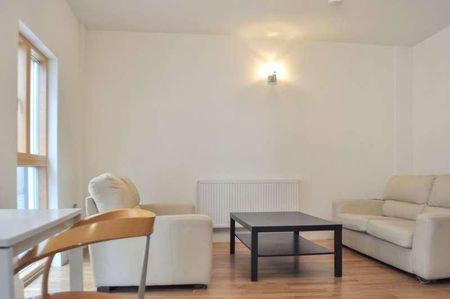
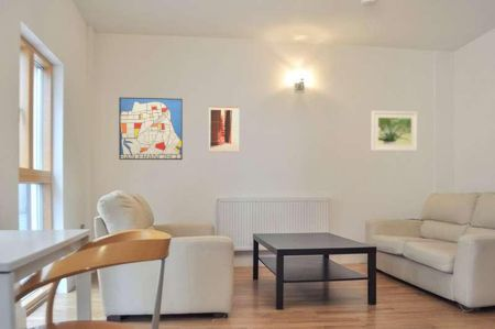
+ wall art (151, 129)
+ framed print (394, 131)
+ wall art (223, 129)
